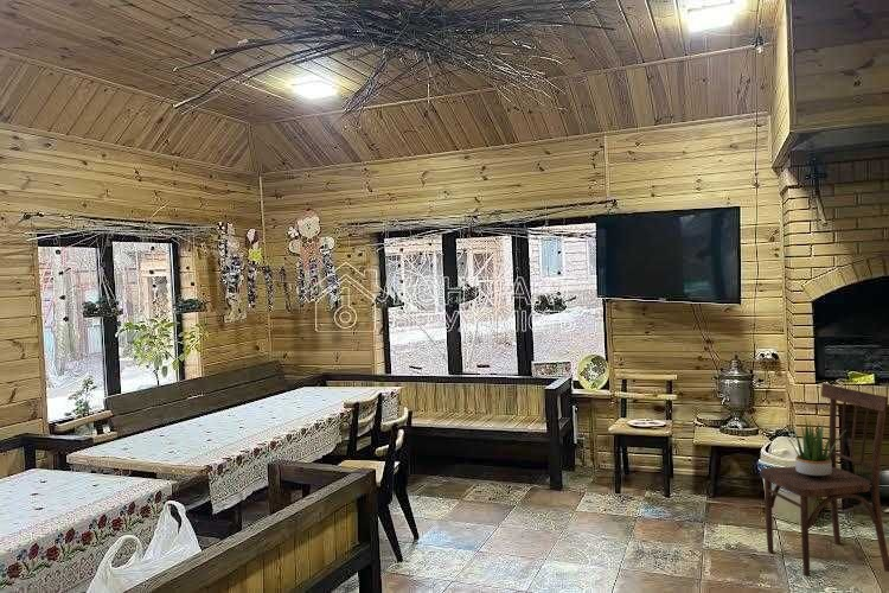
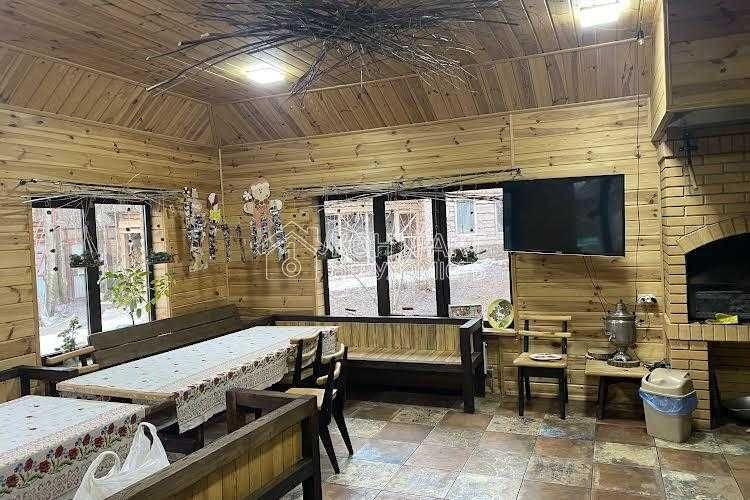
- dining chair (820, 477)
- potted plant (812, 447)
